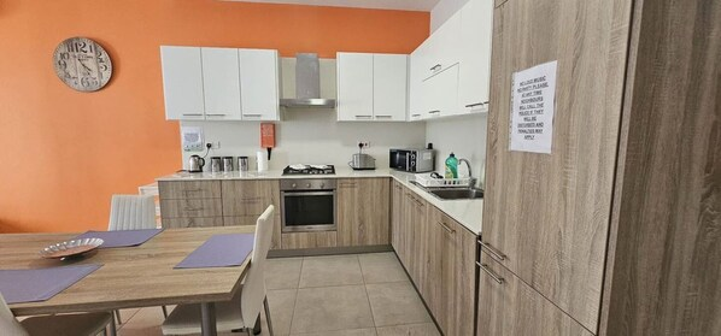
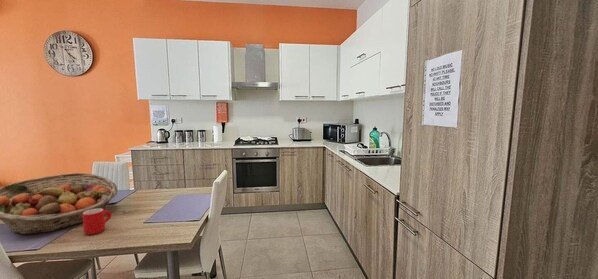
+ fruit basket (59, 200)
+ mug (98, 219)
